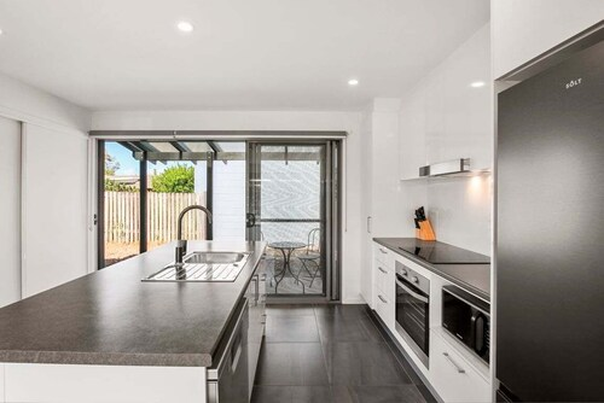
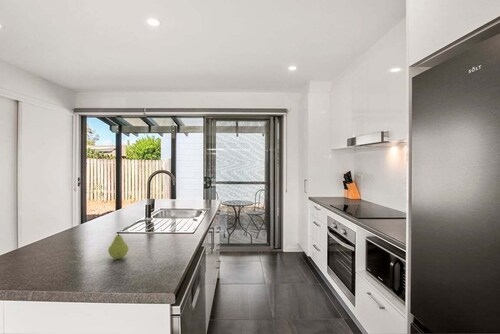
+ fruit (118, 244)
